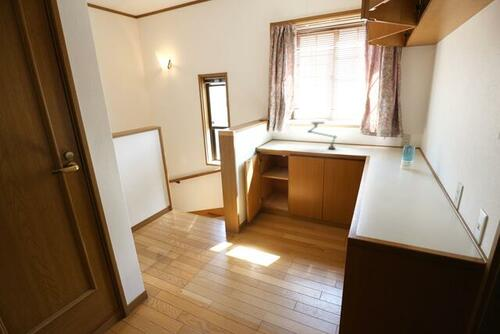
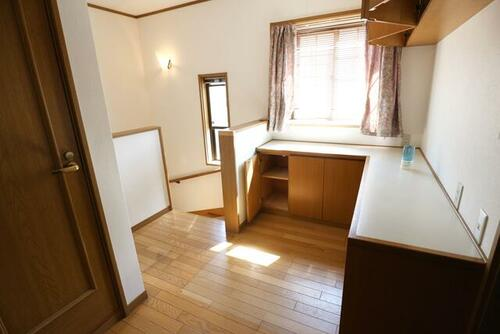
- desk lamp (321, 134)
